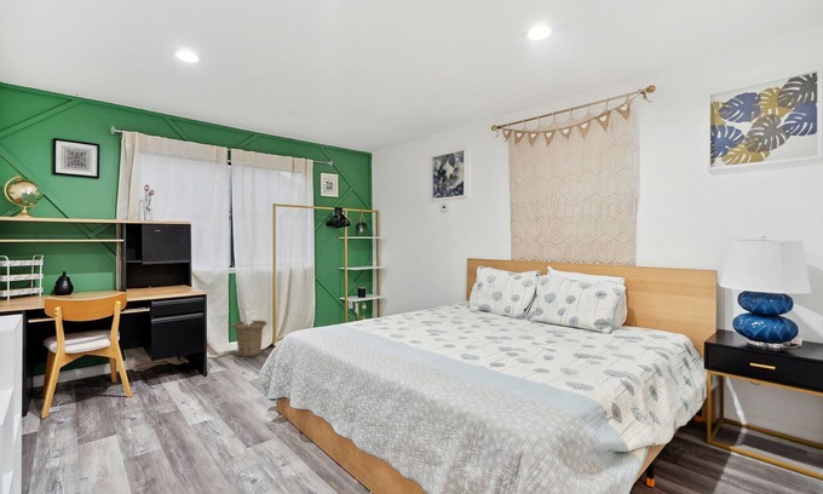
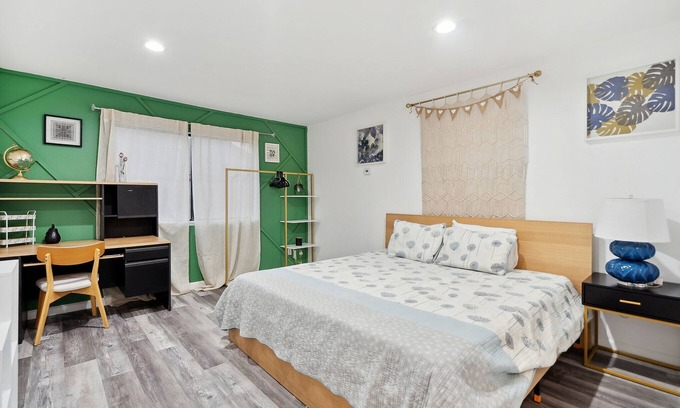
- basket (249, 338)
